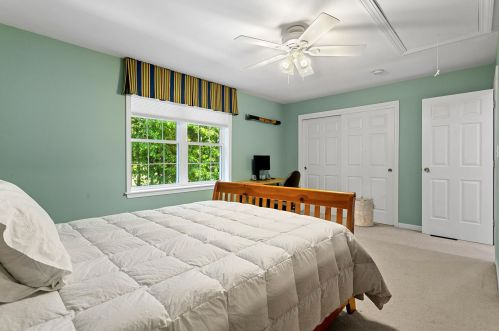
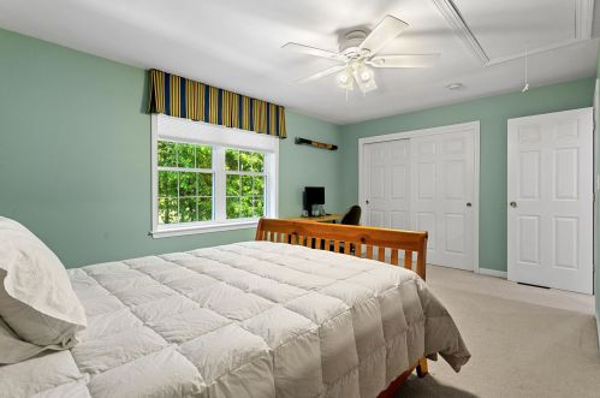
- laundry hamper (361, 210)
